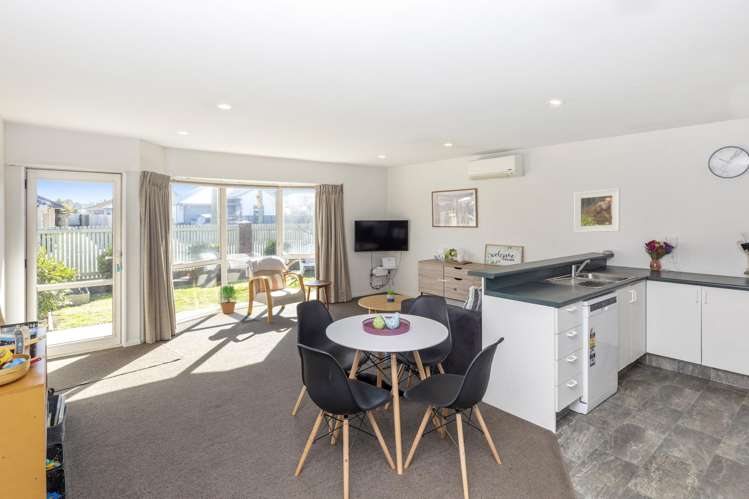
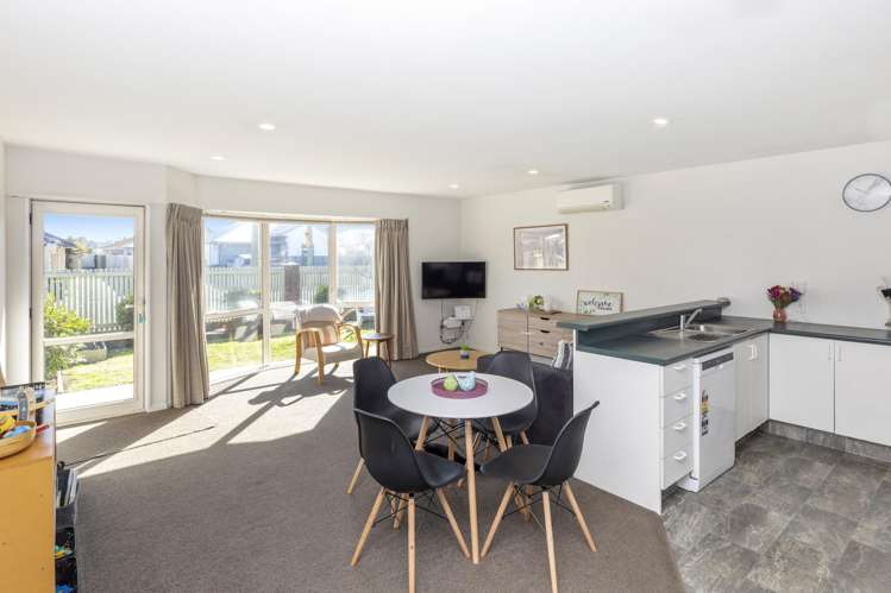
- potted plant (227, 298)
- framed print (596, 211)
